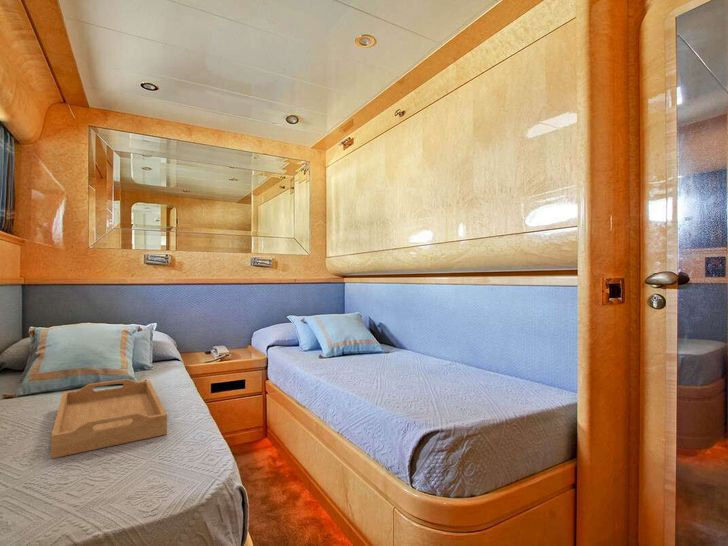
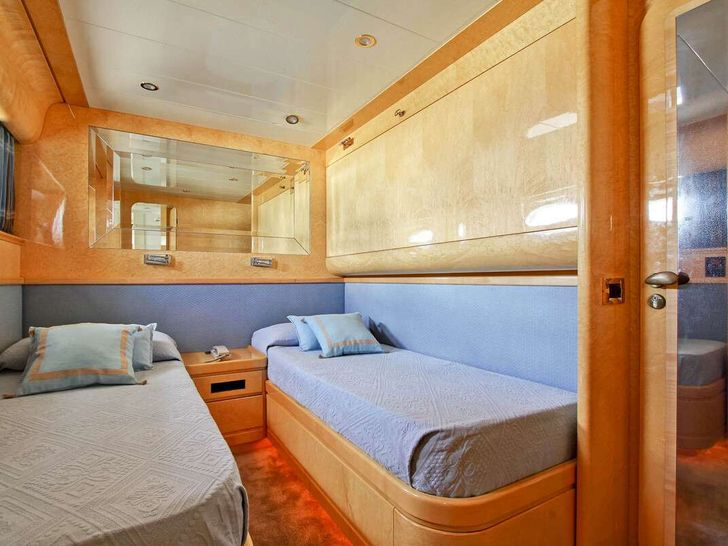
- serving tray (110, 408)
